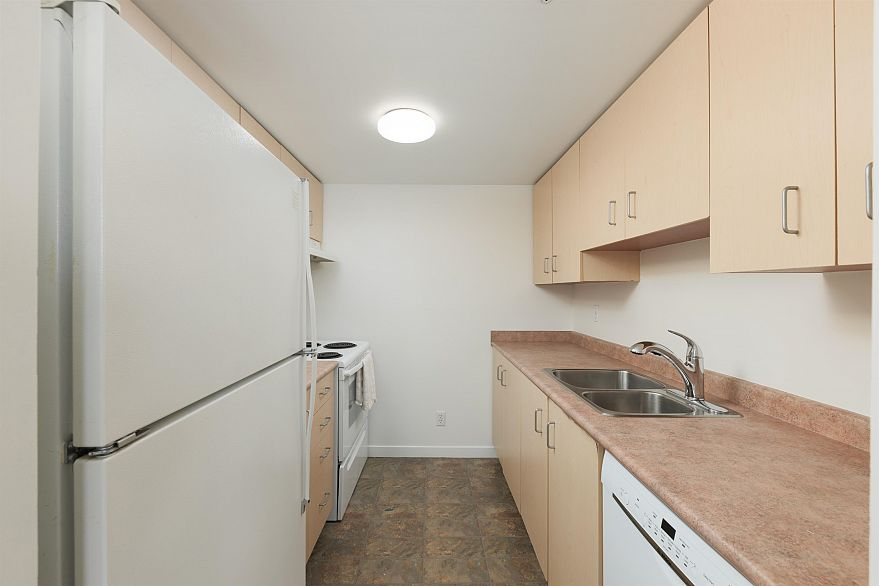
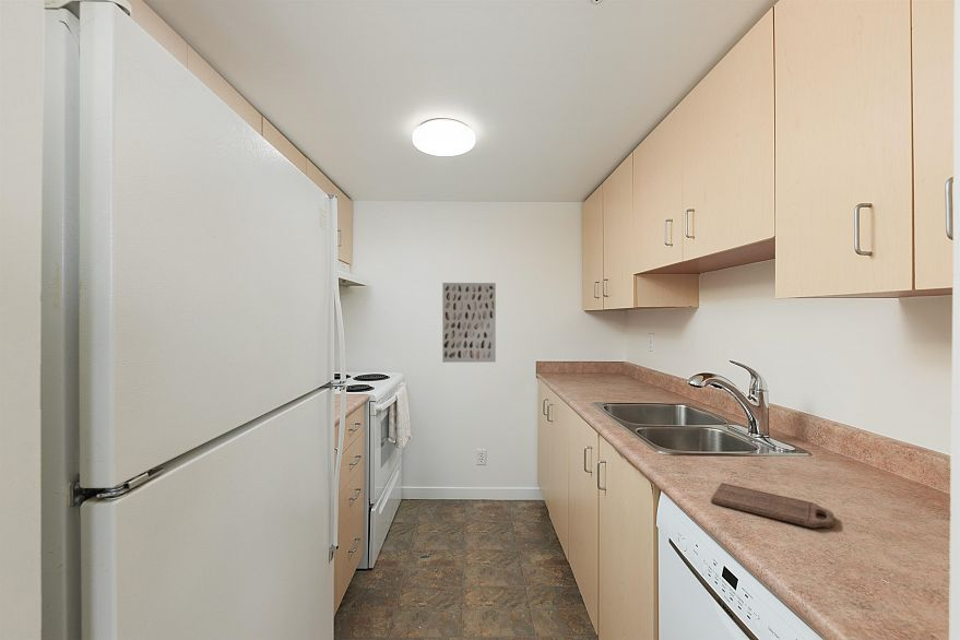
+ wall art (469, 322)
+ cutting board (770, 505)
